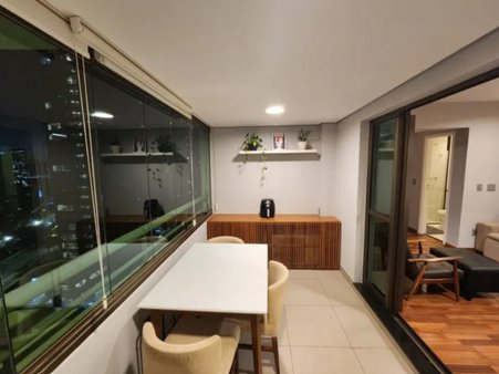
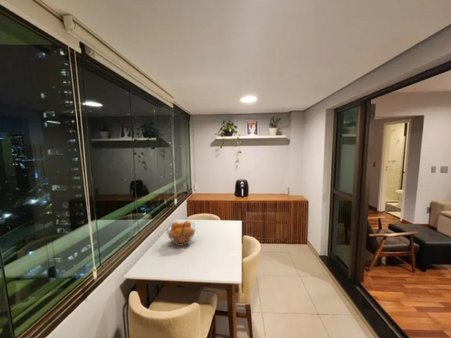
+ fruit basket (181, 232)
